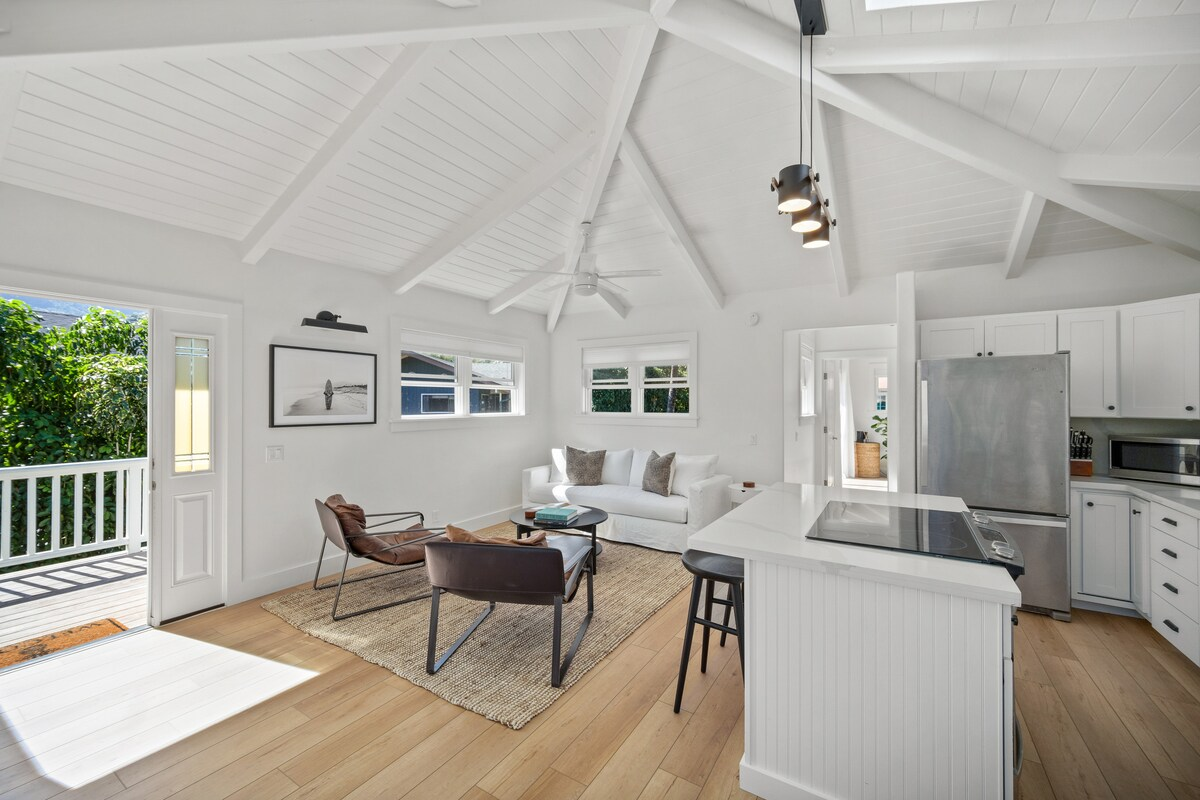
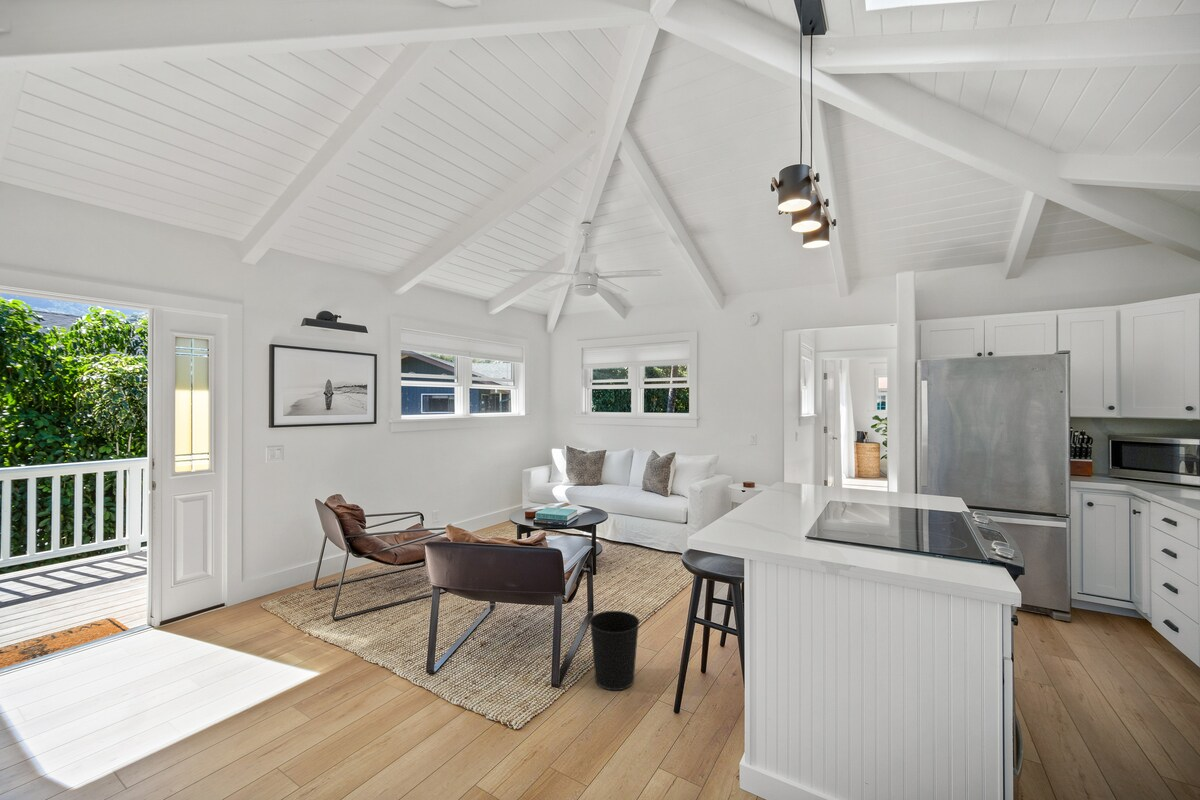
+ wastebasket (614, 650)
